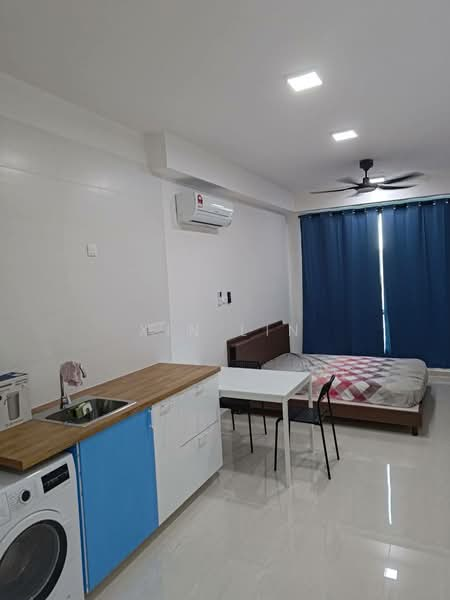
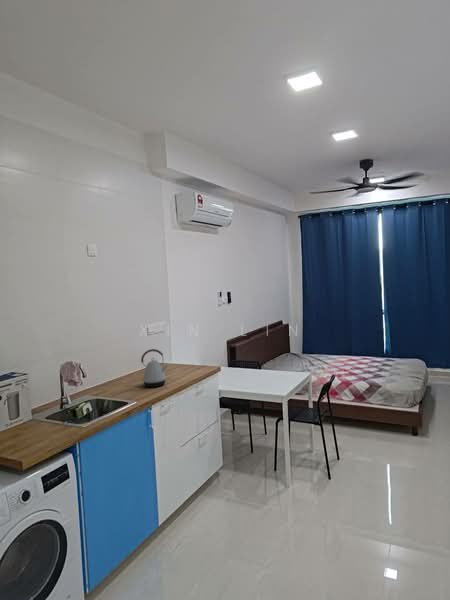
+ kettle (154, 367)
